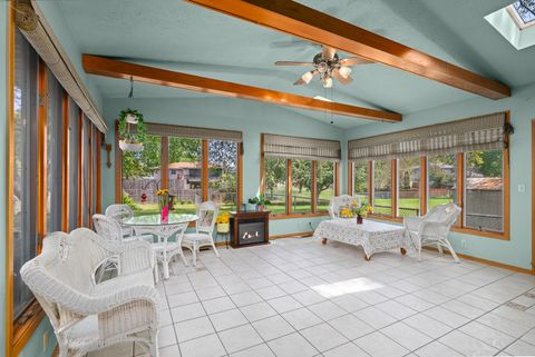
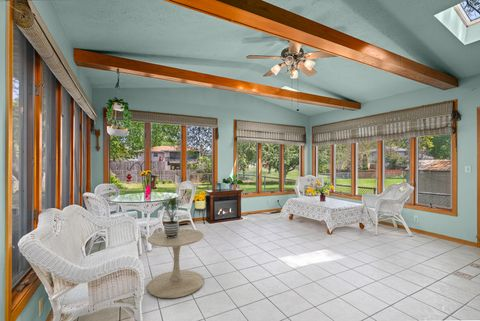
+ potted plant (169, 215)
+ side table (176, 259)
